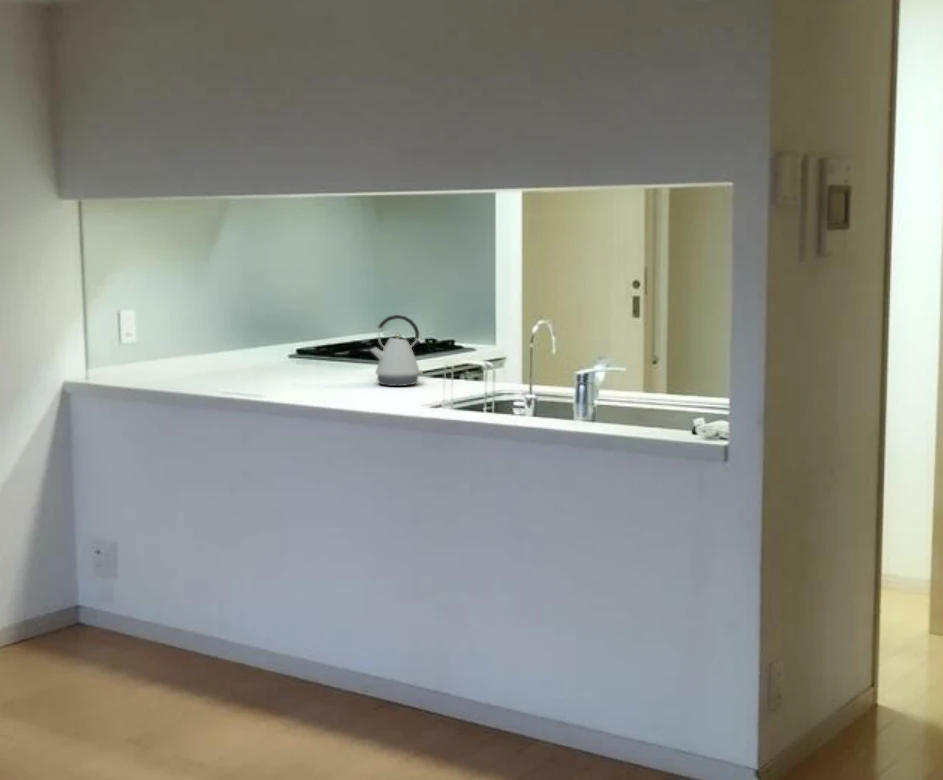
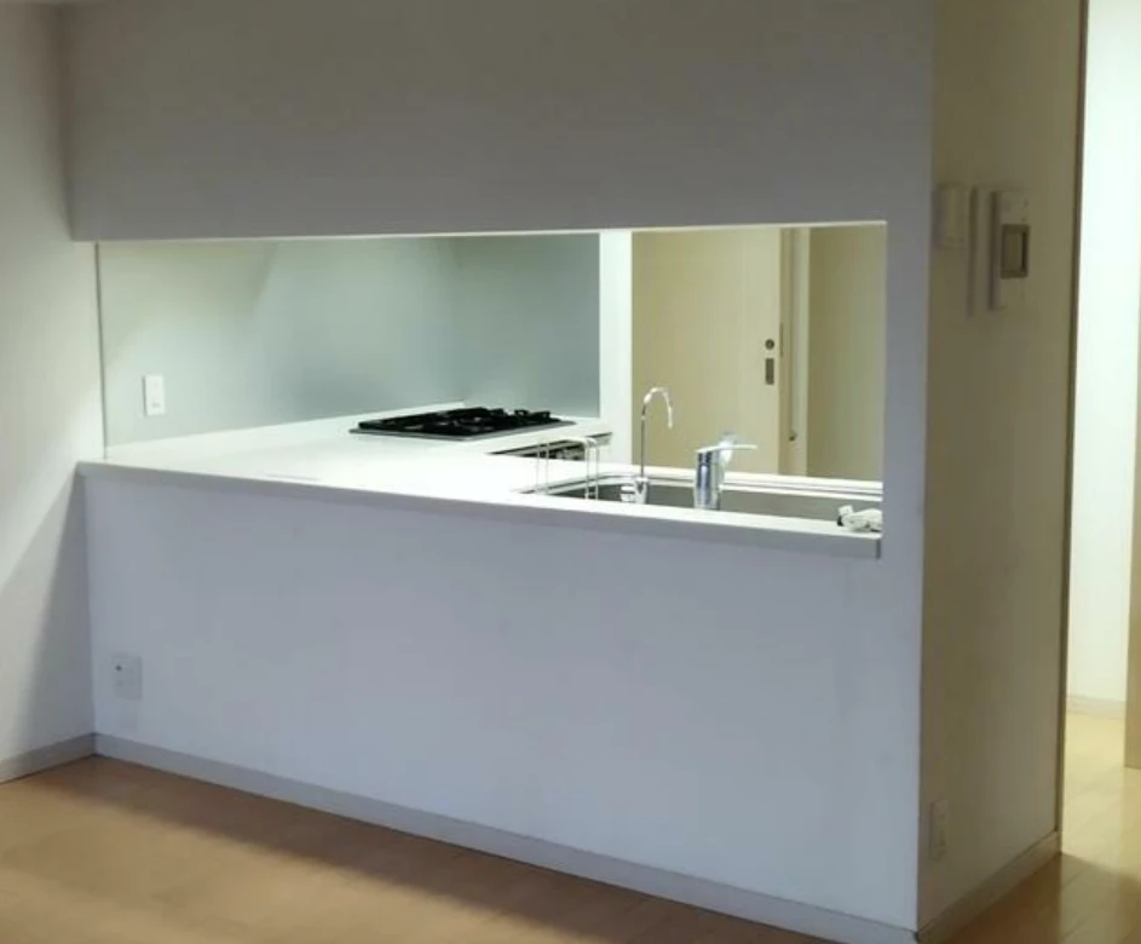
- kettle (396, 349)
